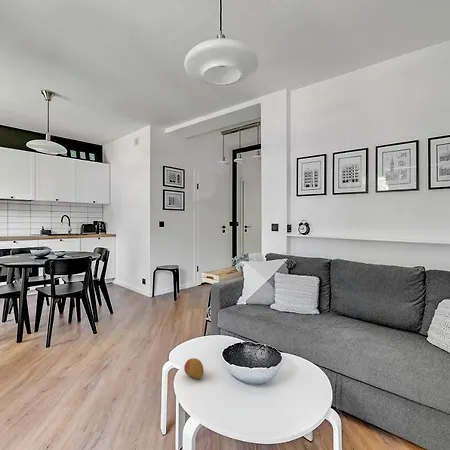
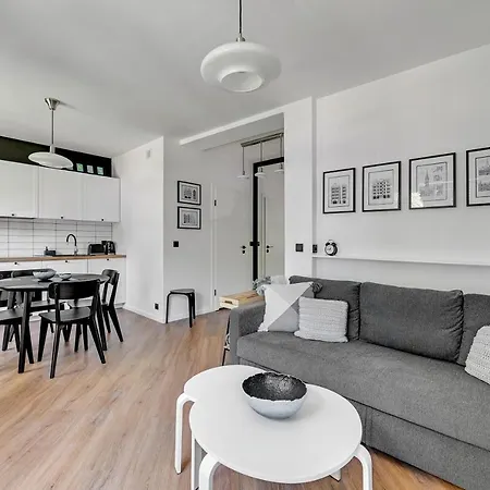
- fruit (194, 367)
